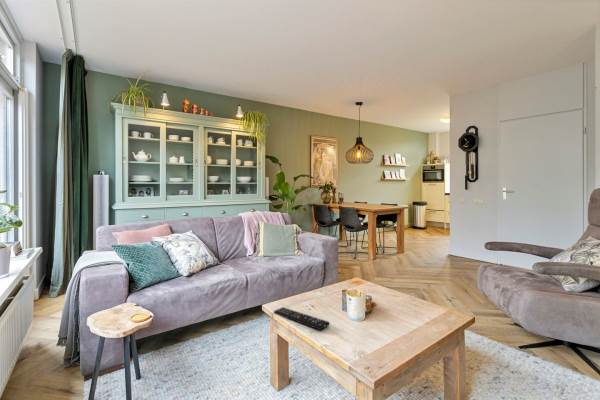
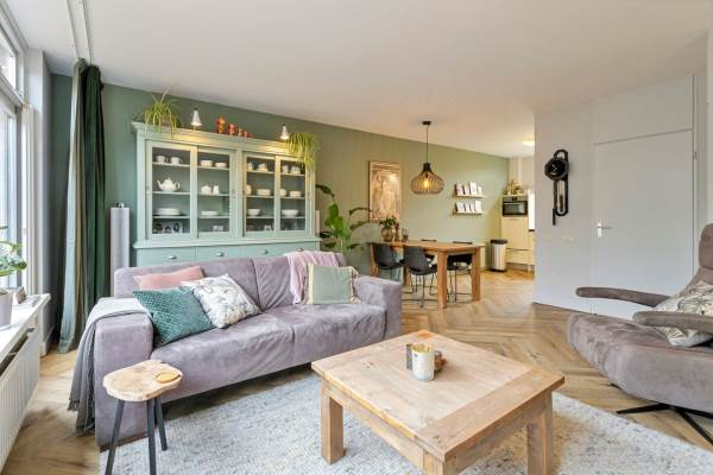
- remote control (300, 317)
